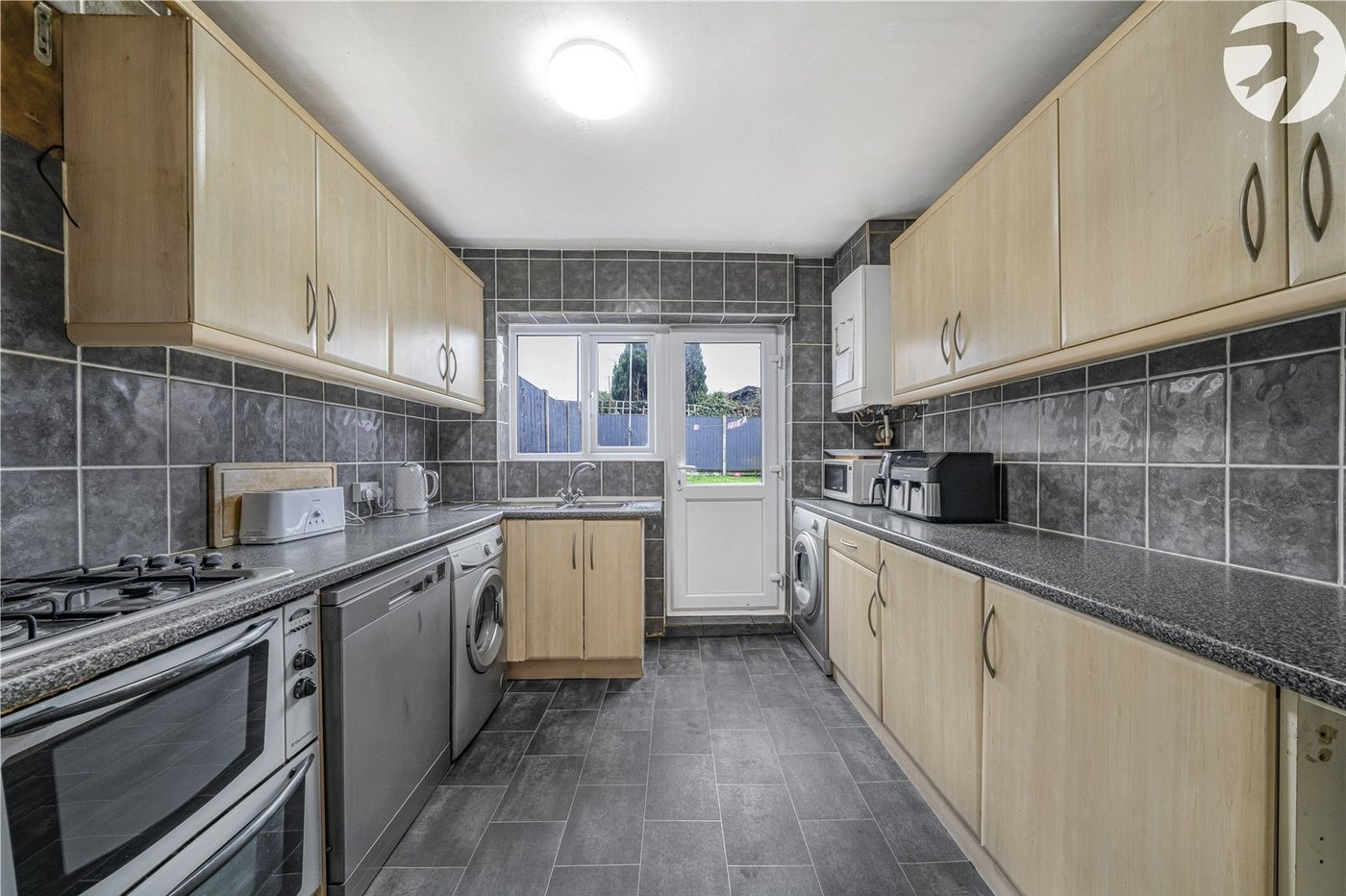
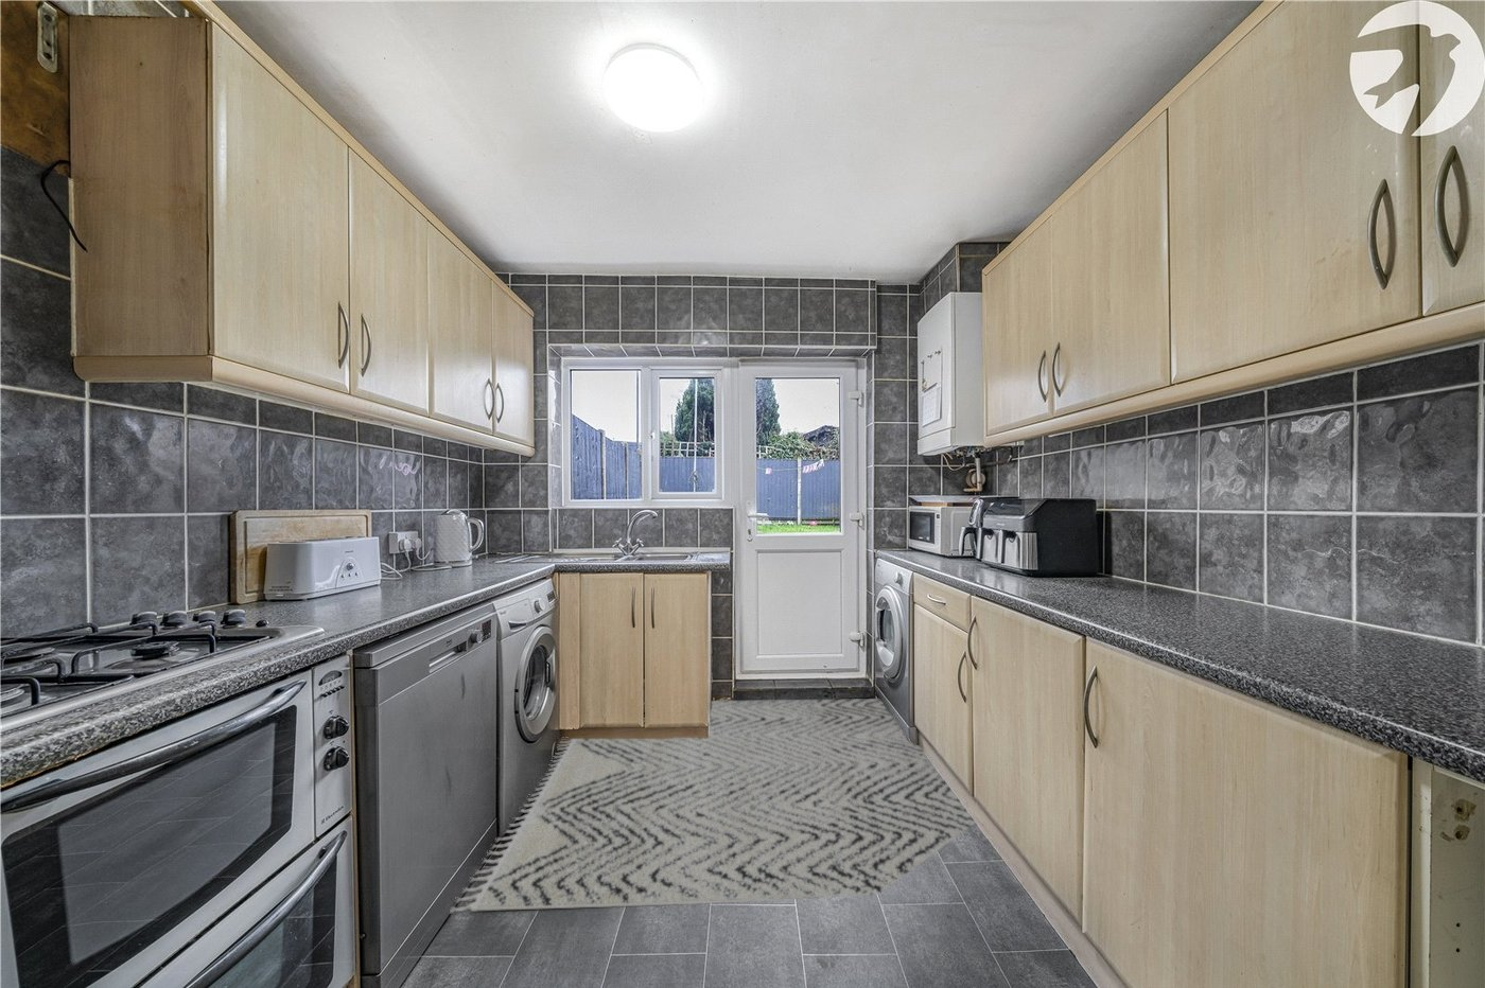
+ rug (791, 767)
